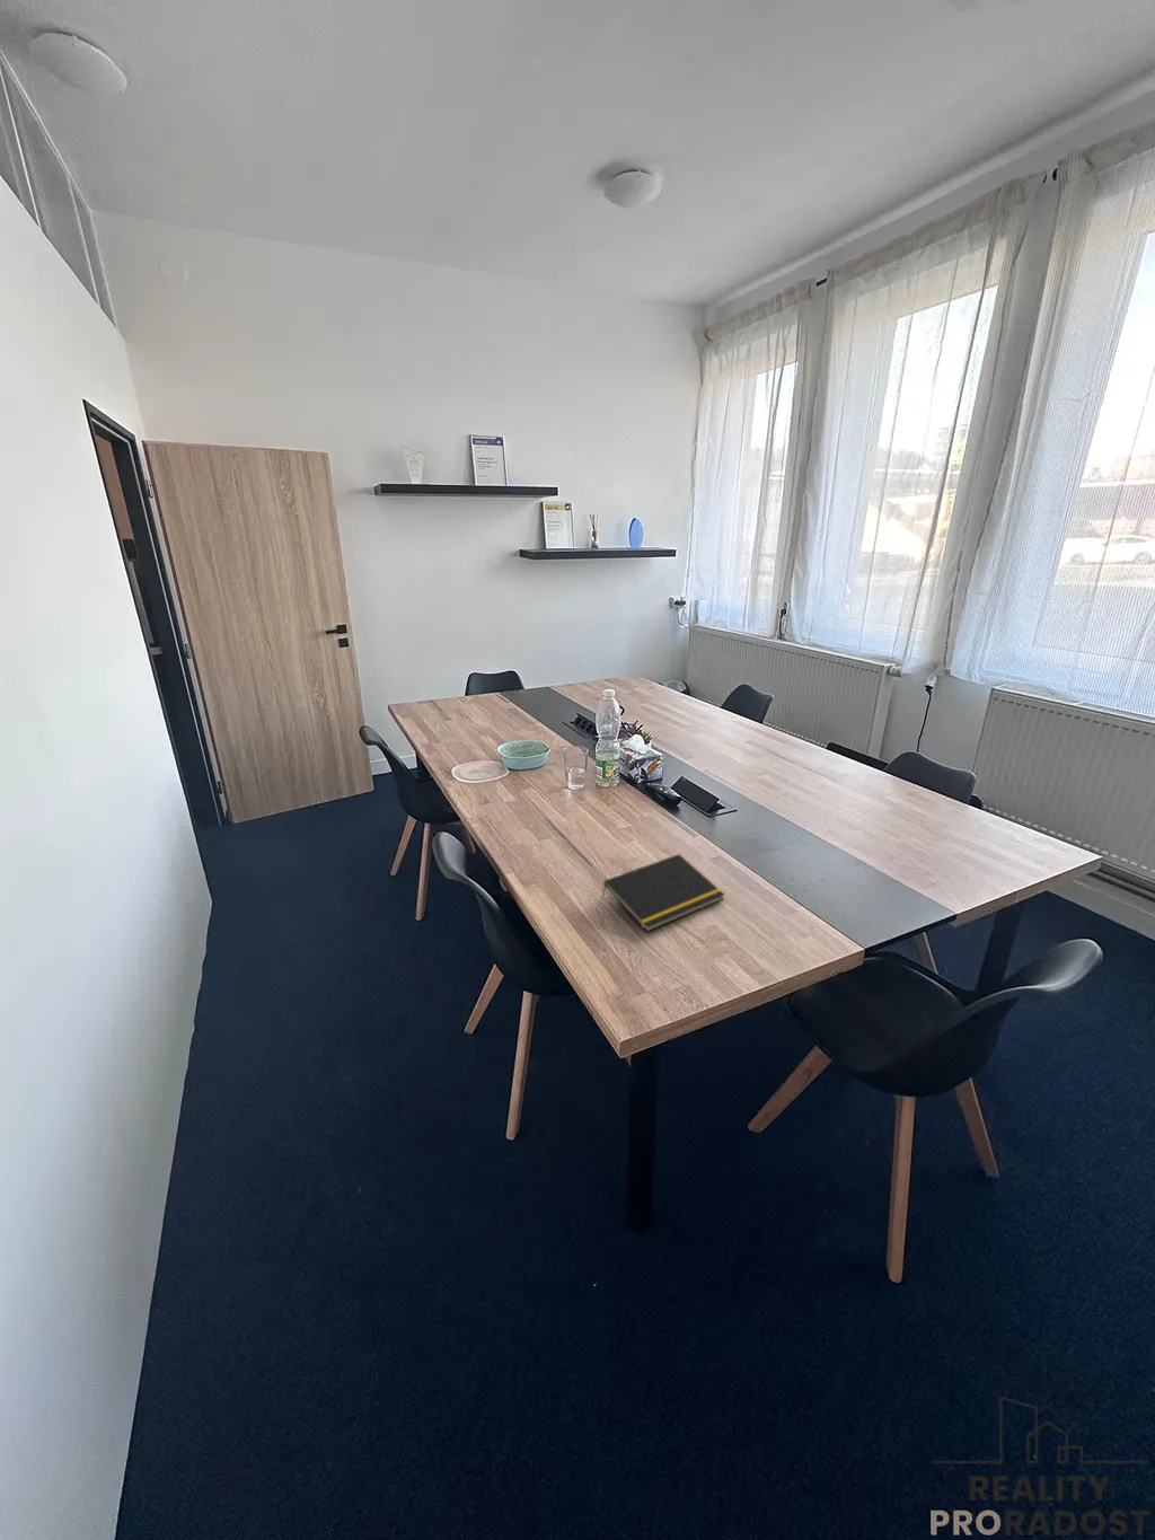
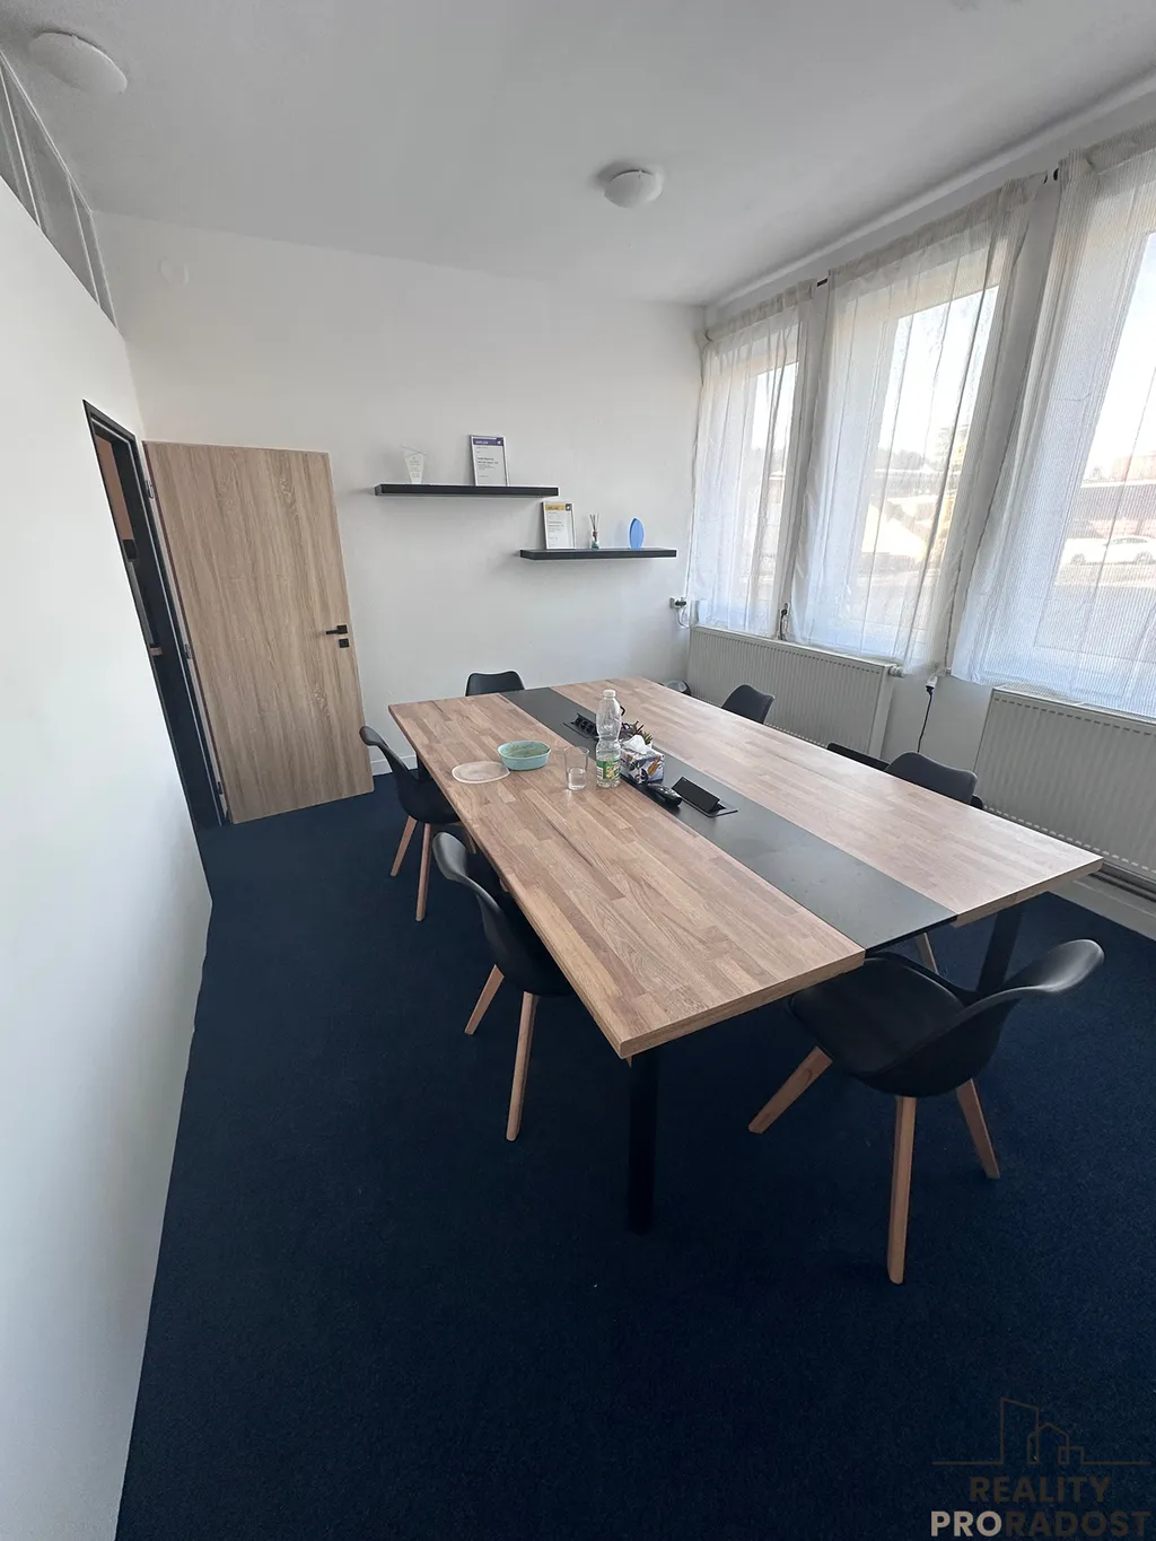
- notepad (664, 890)
